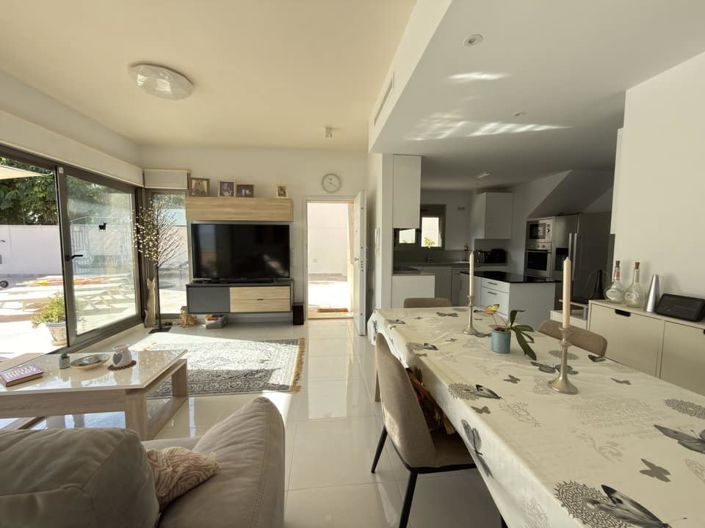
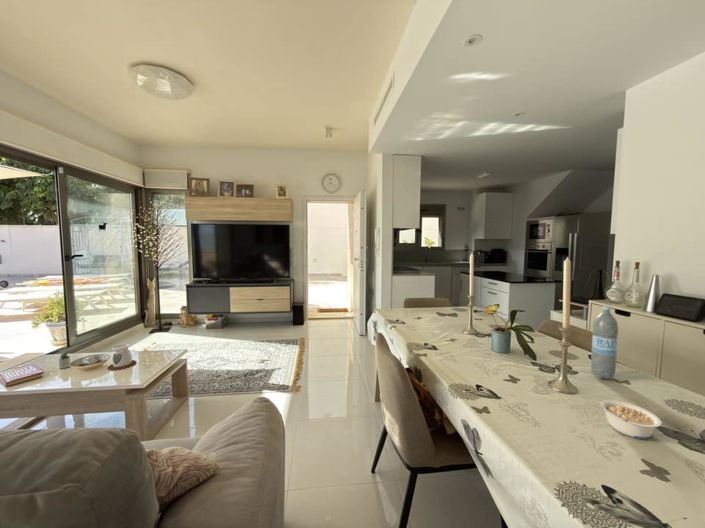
+ legume (630, 419)
+ water bottle (604, 342)
